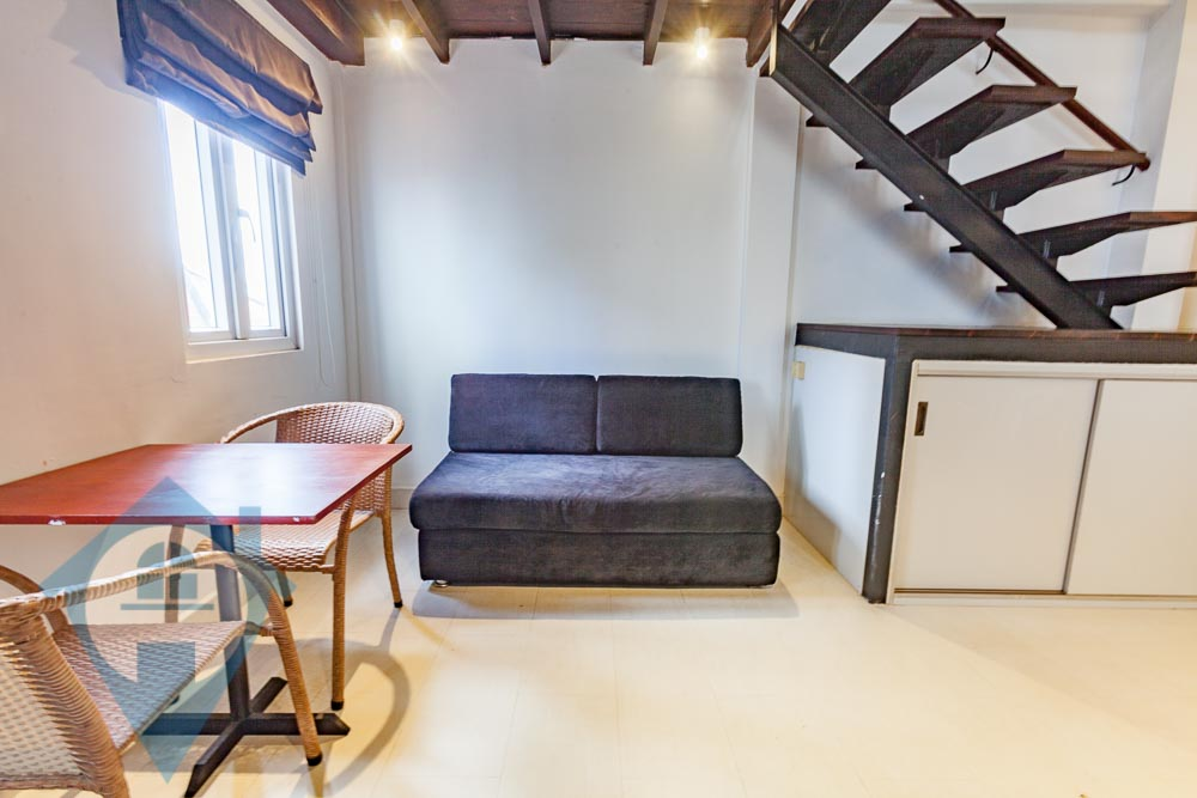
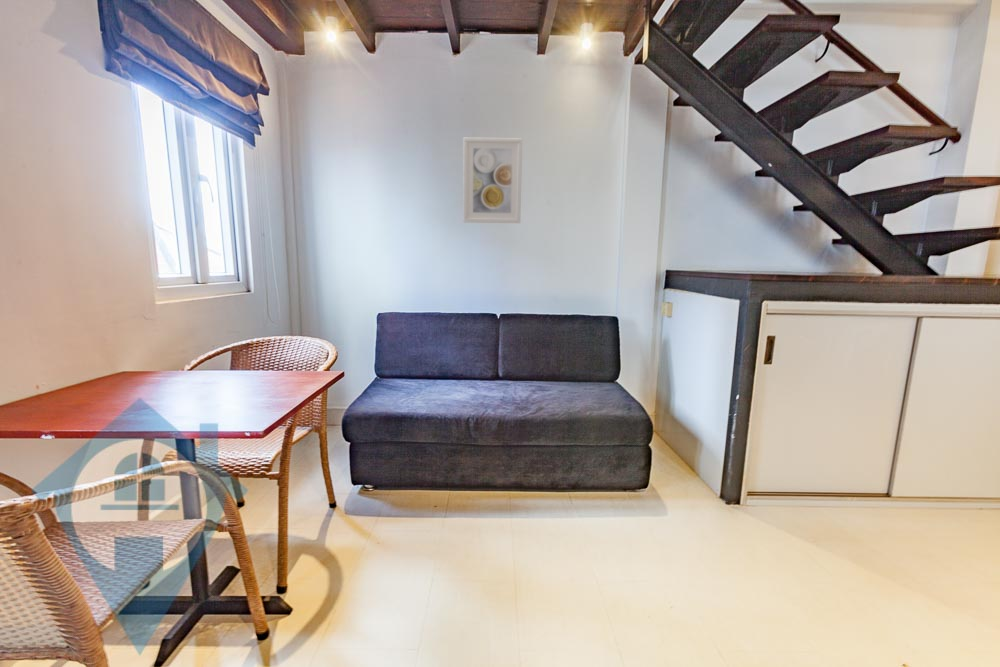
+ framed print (492, 181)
